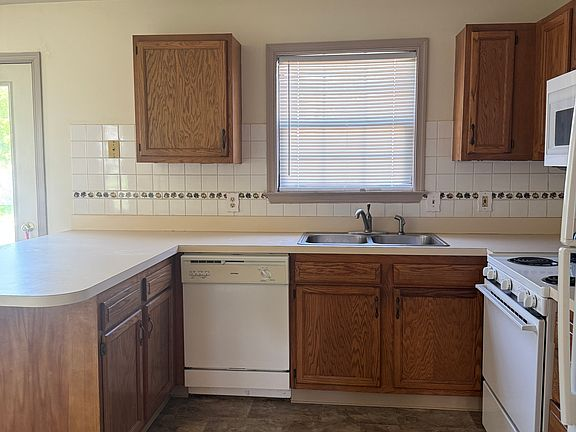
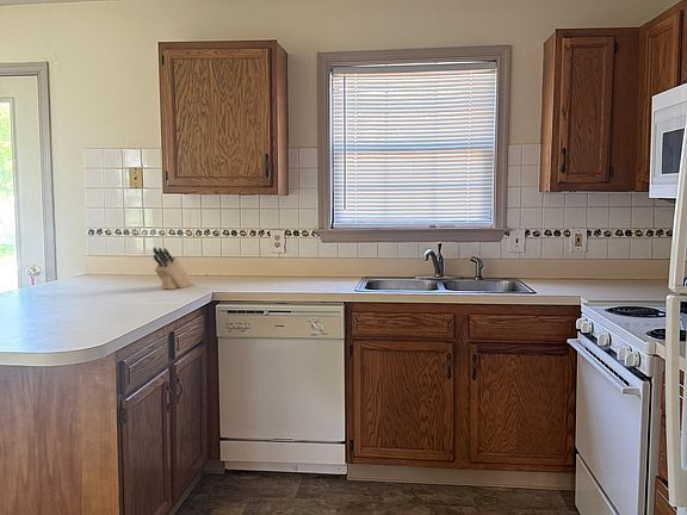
+ knife block (173, 267)
